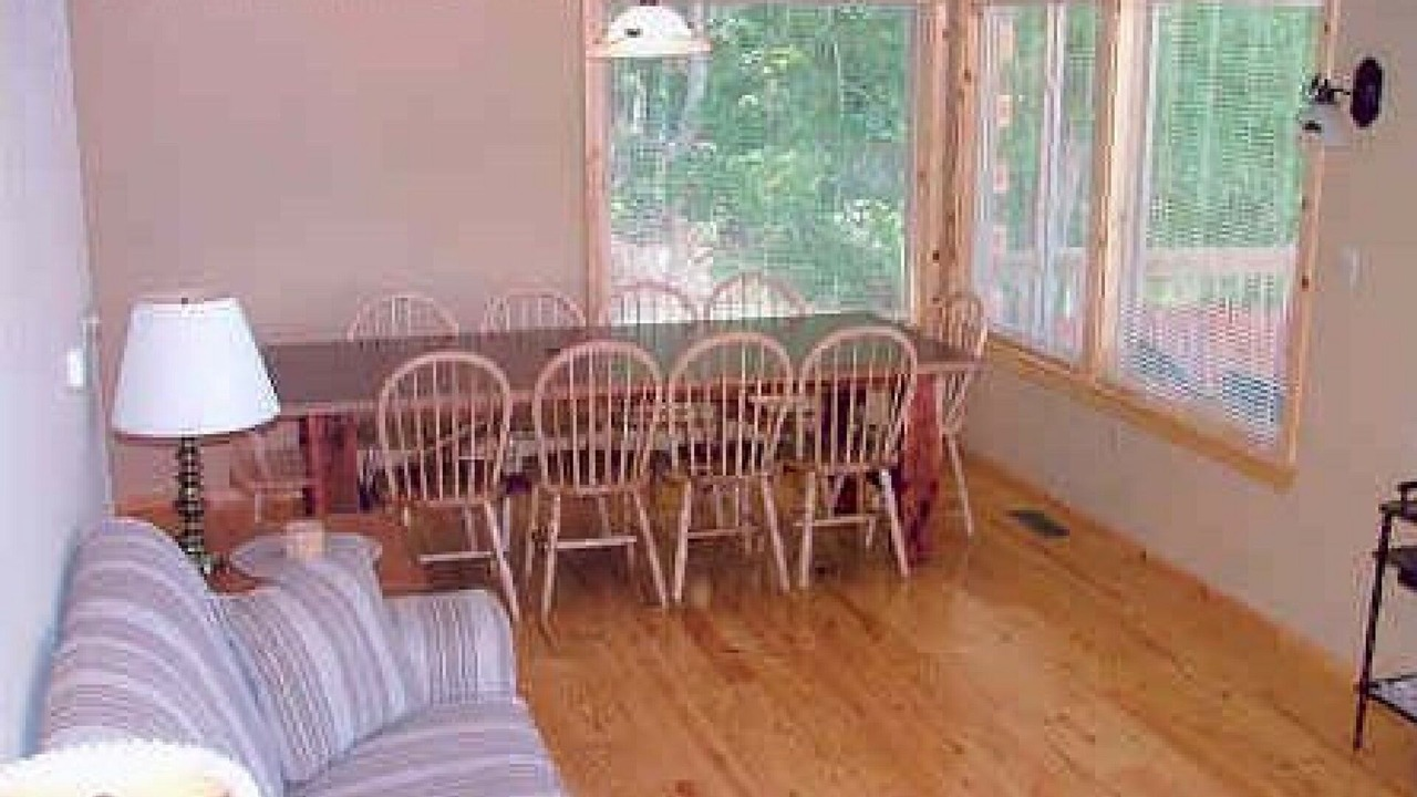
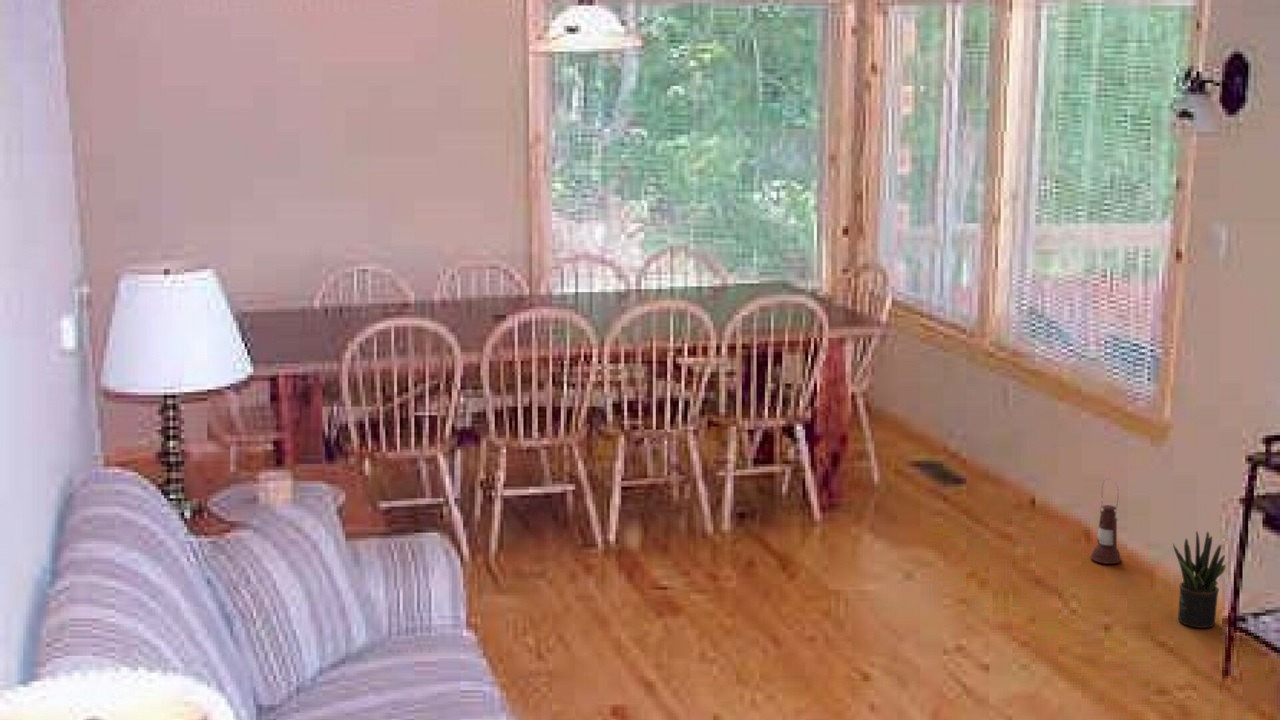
+ potted plant (1196, 578)
+ lantern (1108, 519)
